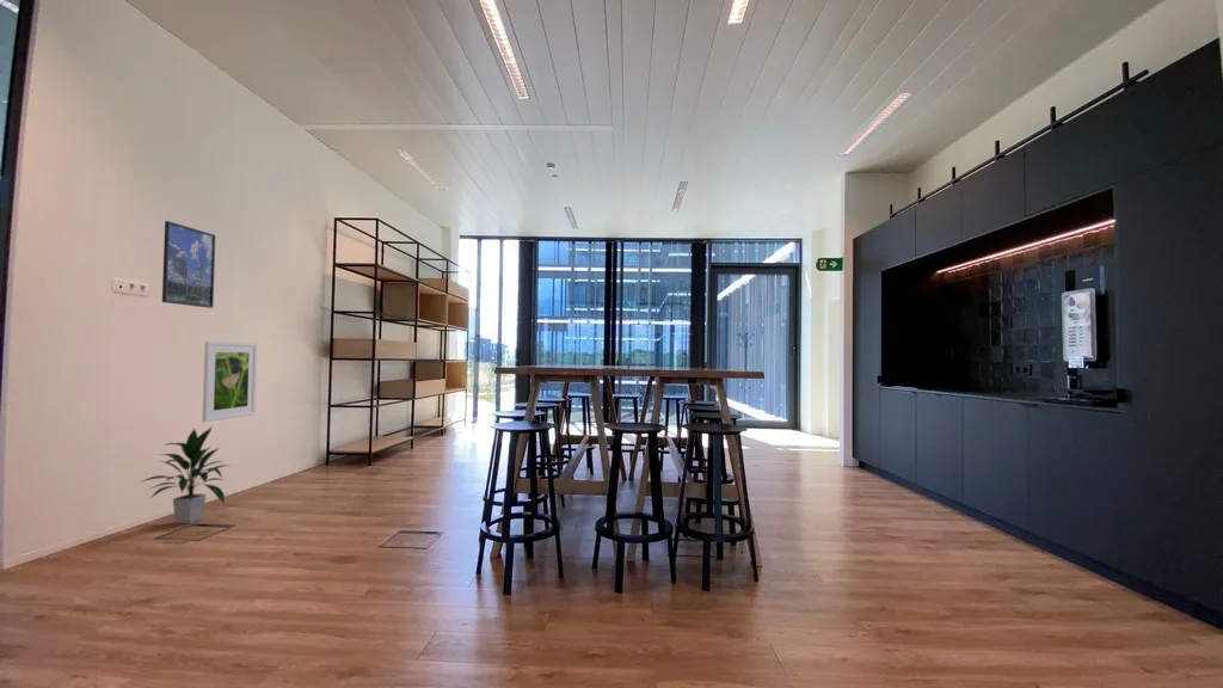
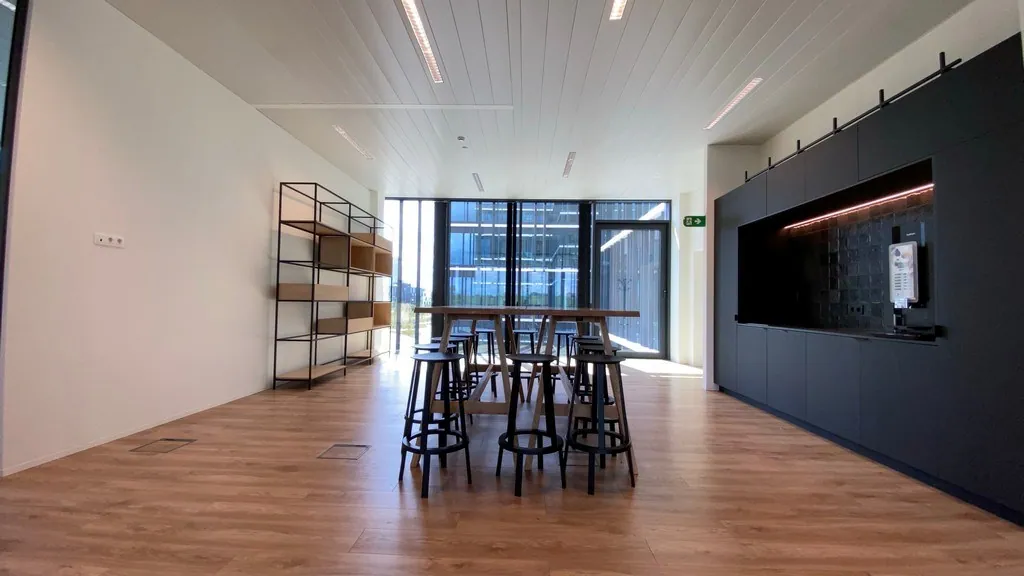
- indoor plant (191, 474)
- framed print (231, 380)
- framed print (190, 266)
